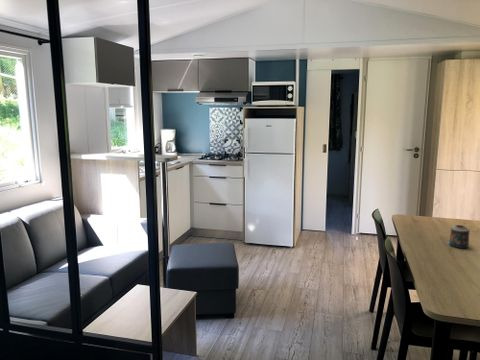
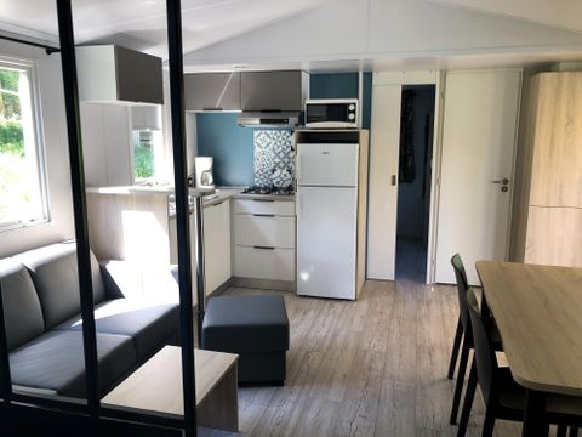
- candle (457, 235)
